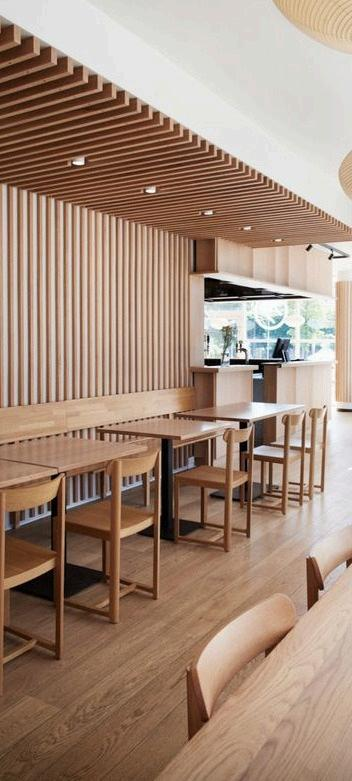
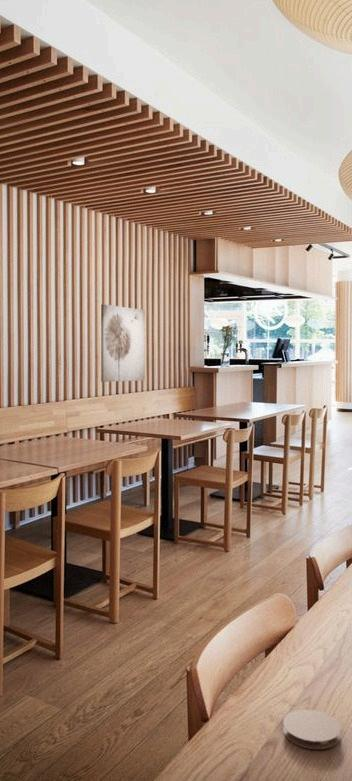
+ wall art (124, 344)
+ coaster (311, 728)
